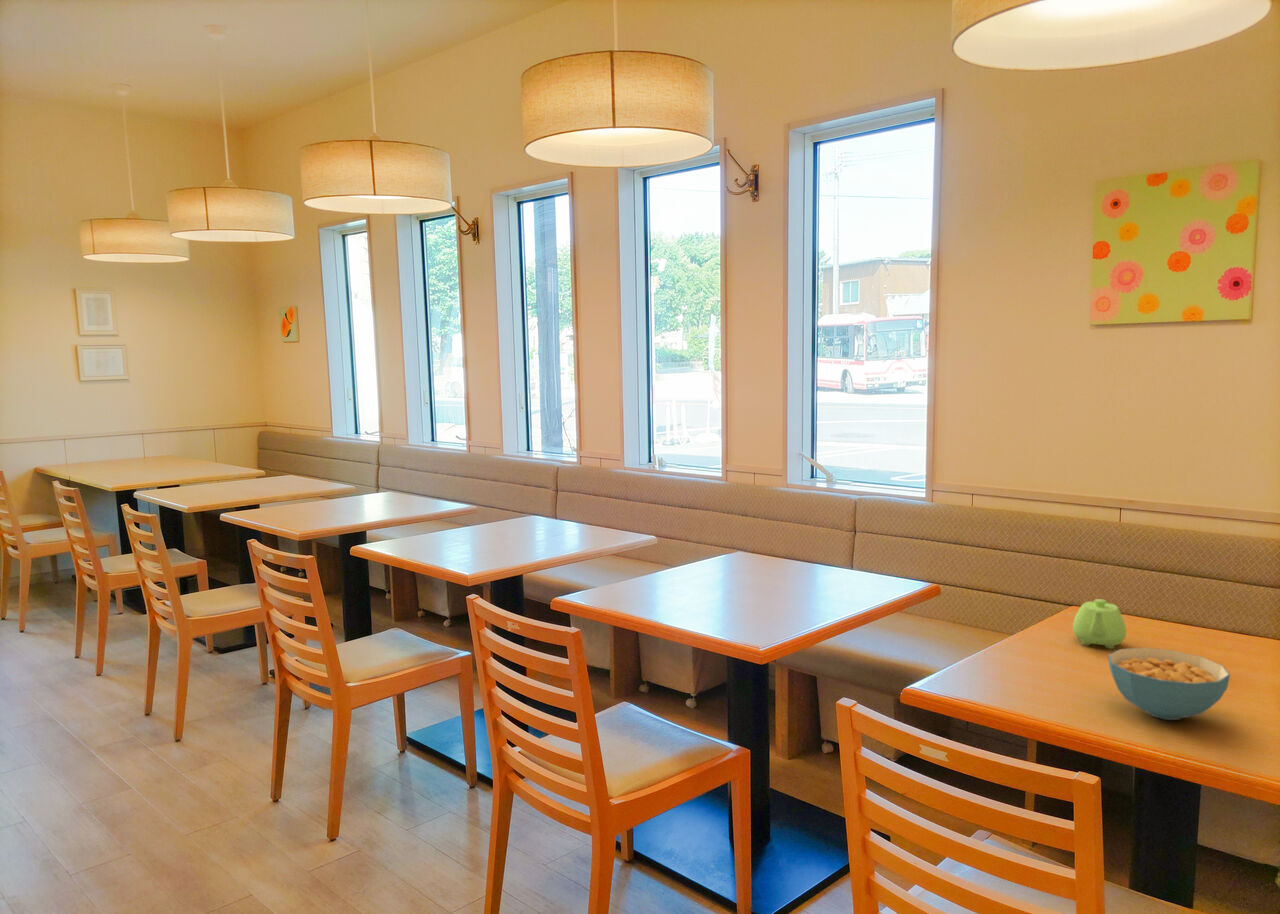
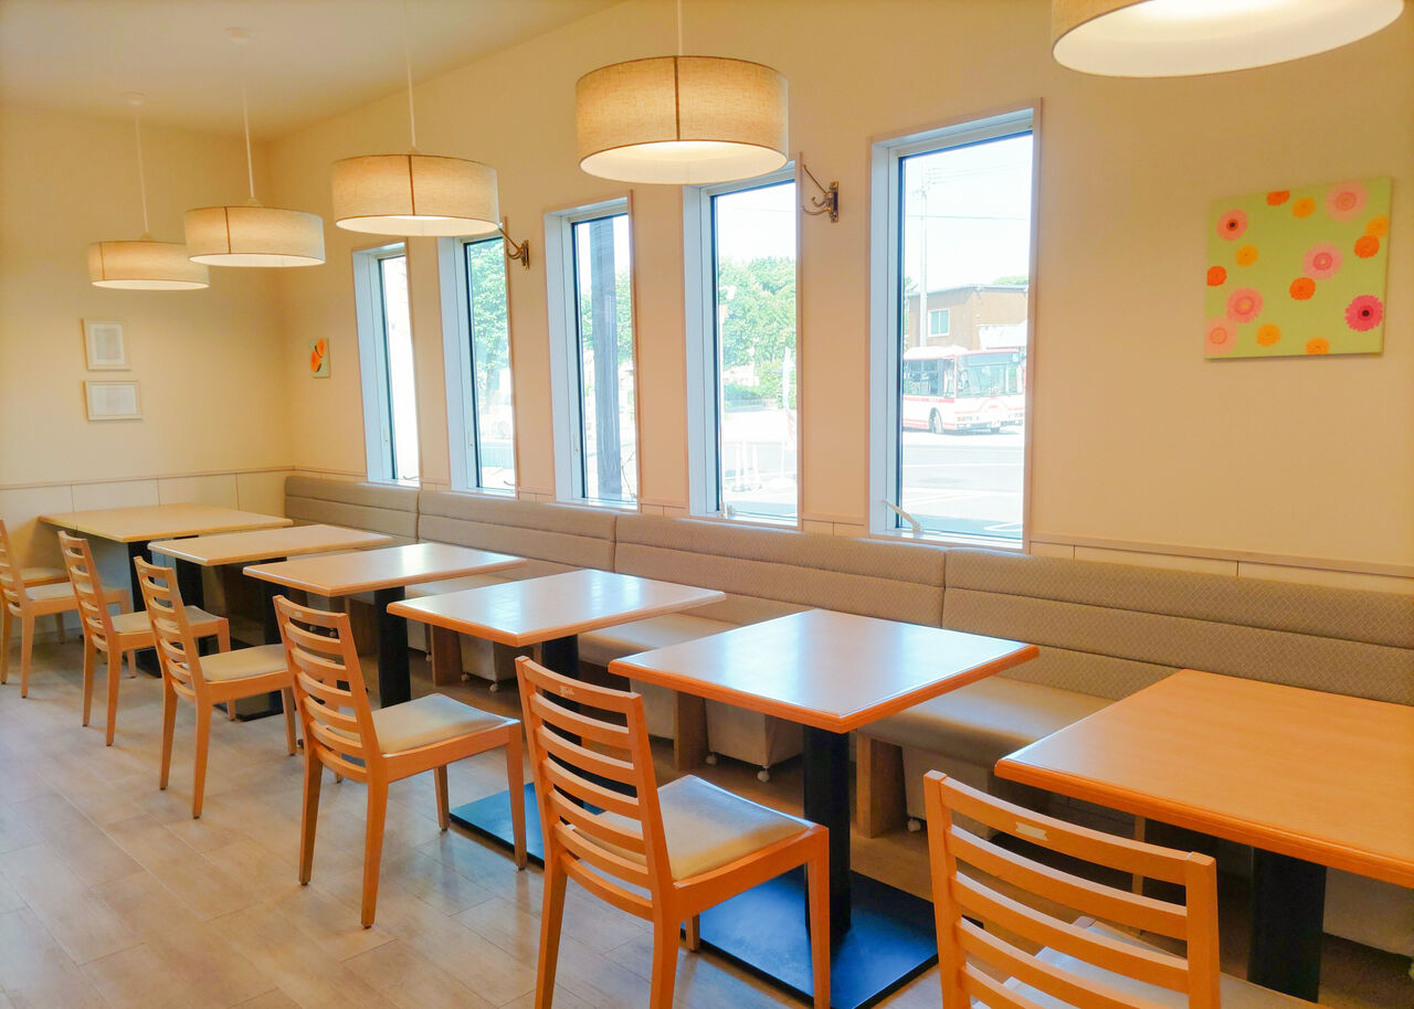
- cereal bowl (1165, 689)
- teapot (1099, 622)
